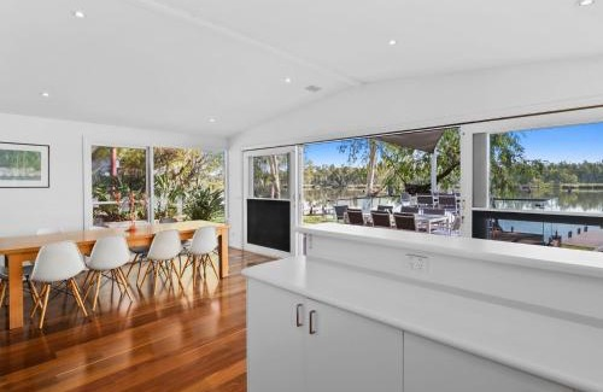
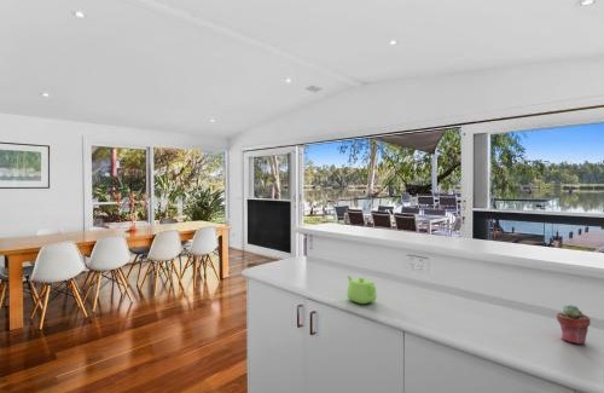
+ potted succulent (573, 323)
+ teapot (360, 289)
